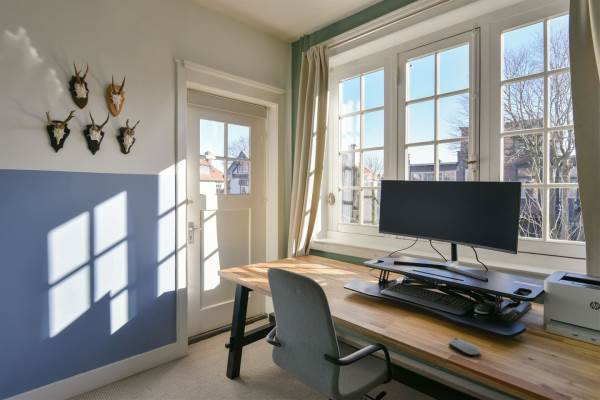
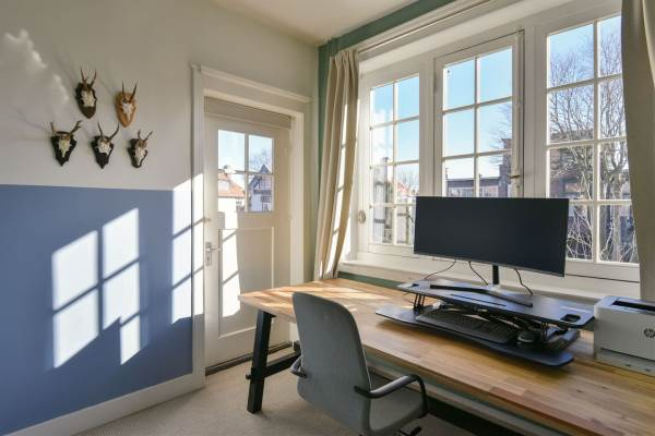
- computer mouse (464, 345)
